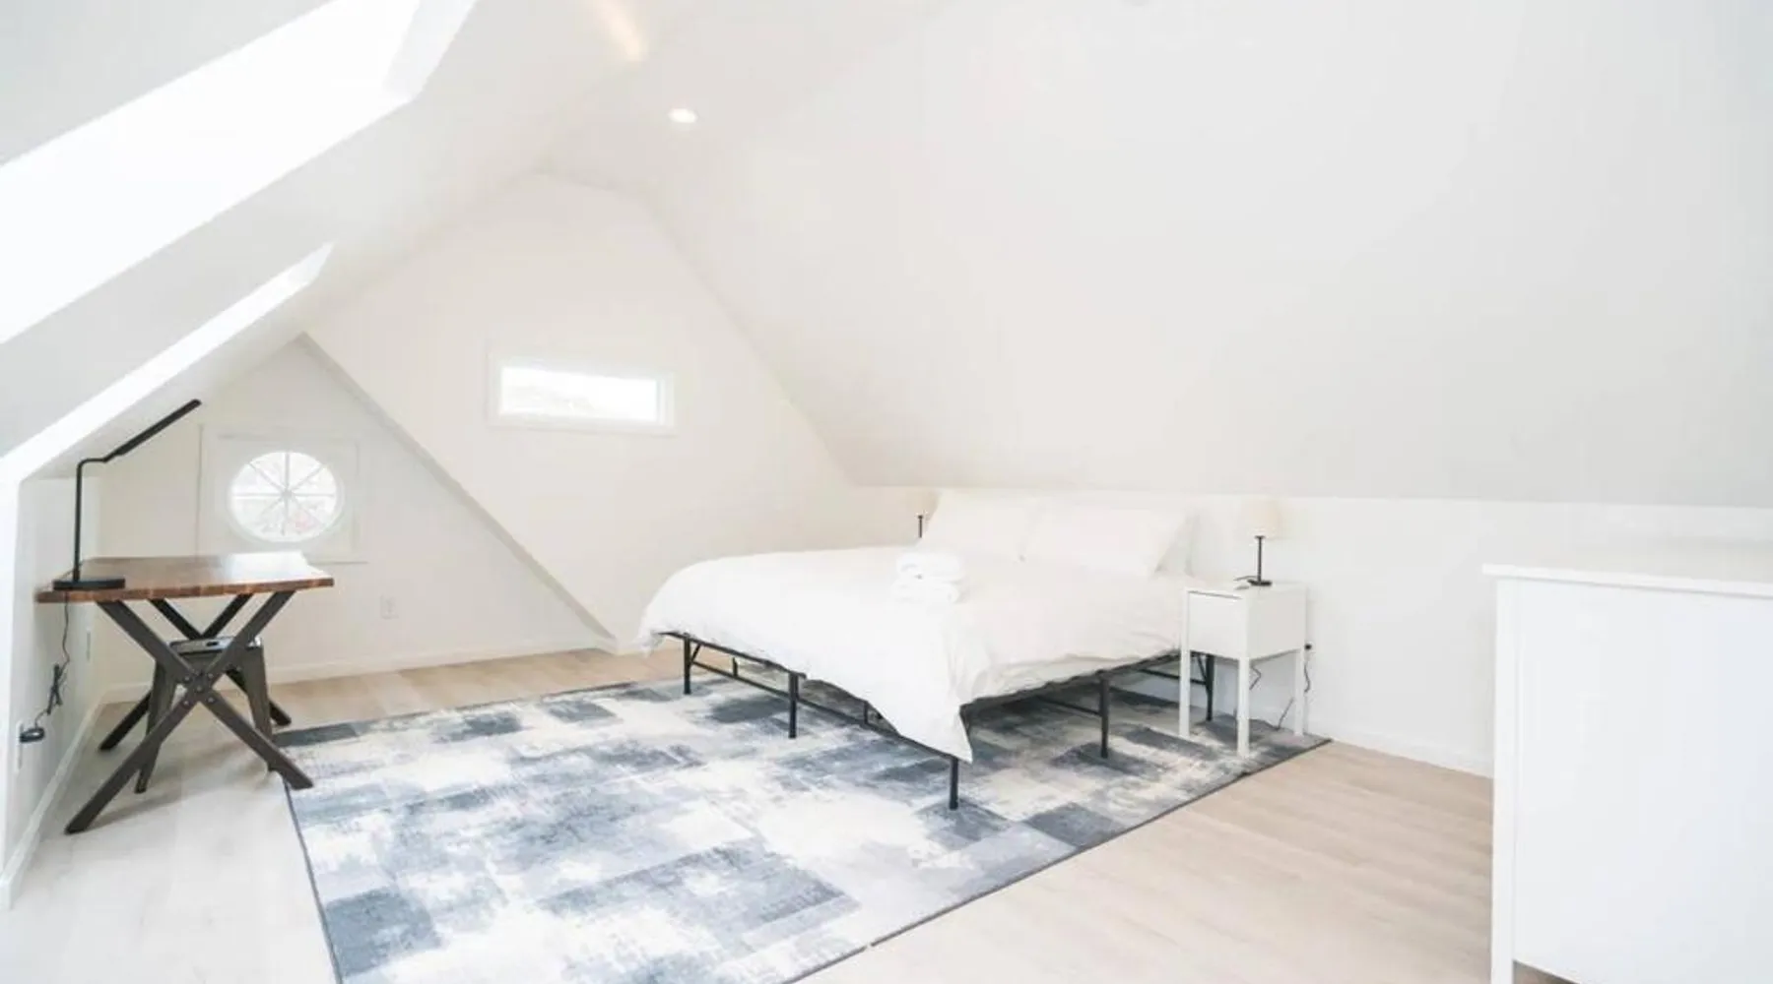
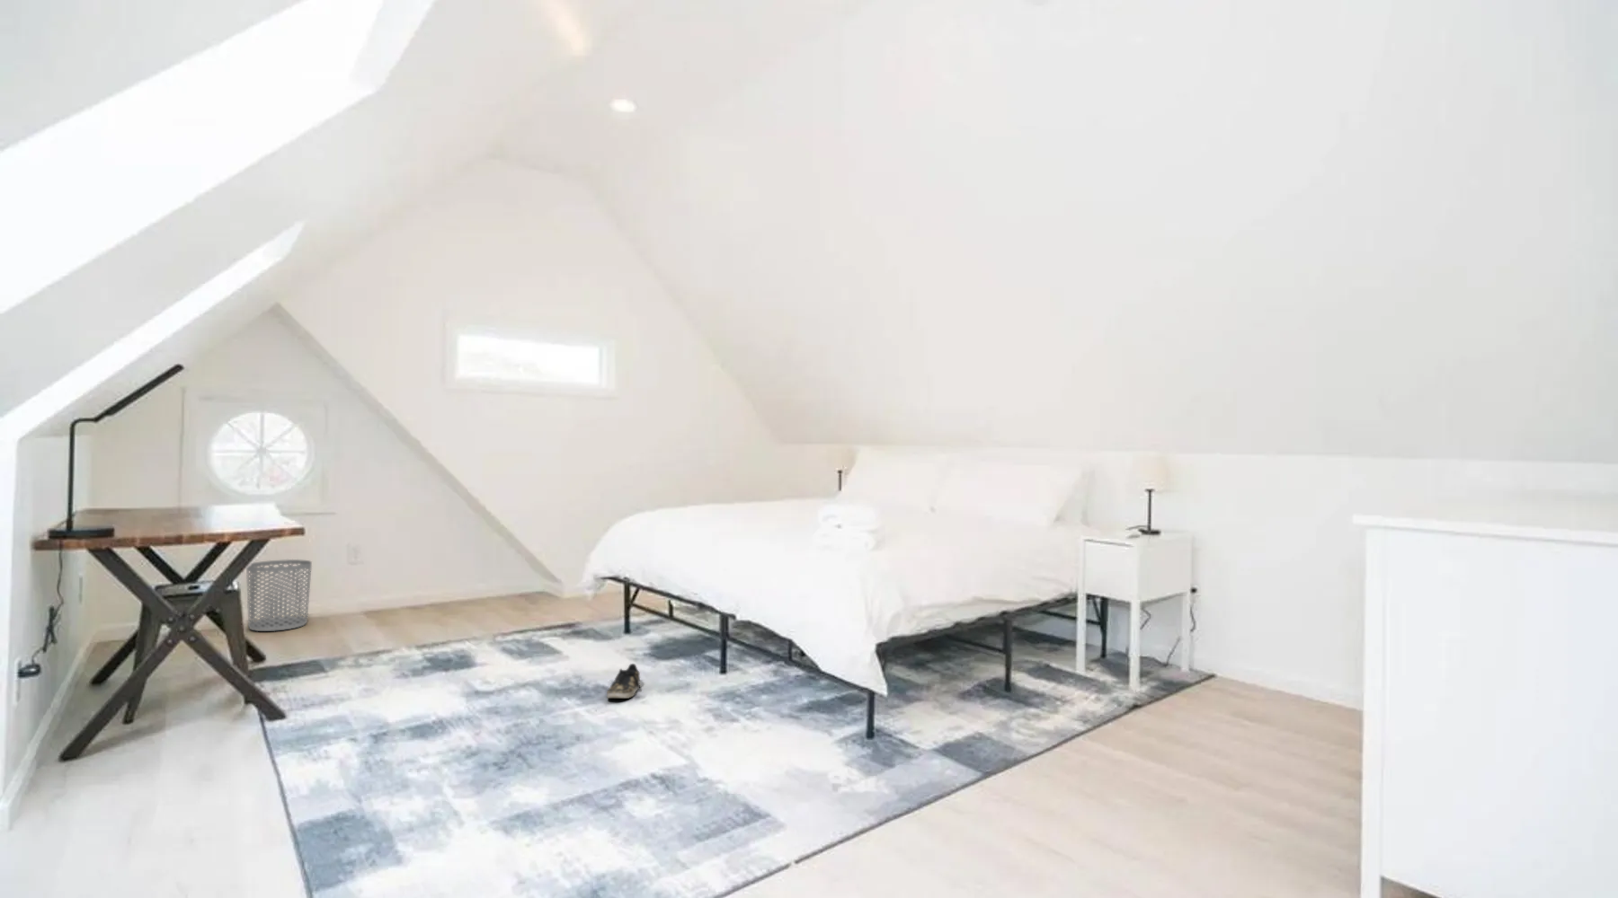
+ shoe (634, 679)
+ waste bin (279, 595)
